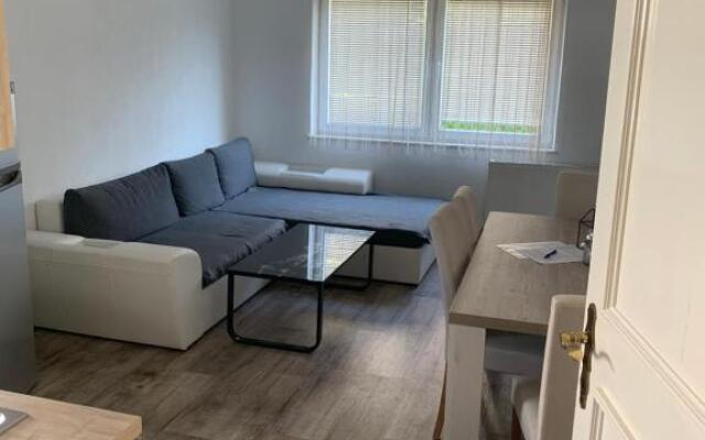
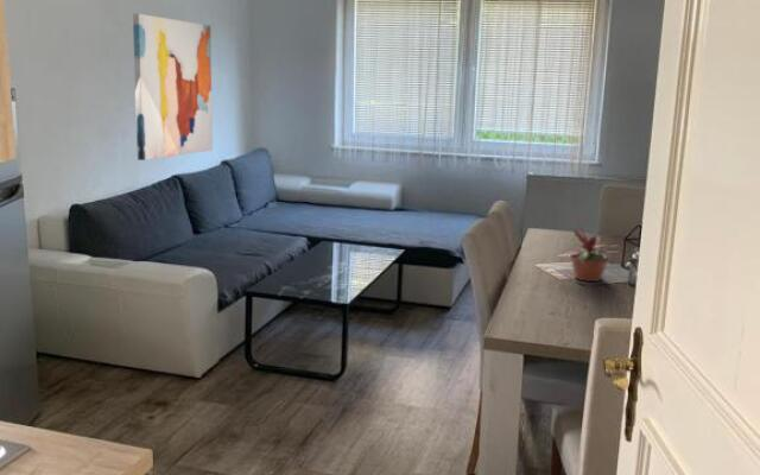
+ wall art (176, 88)
+ potted plant (589, 249)
